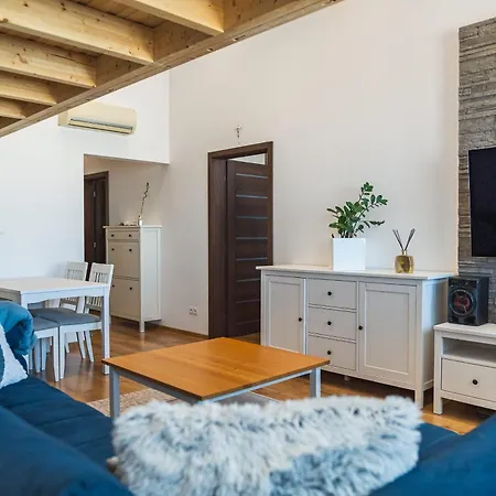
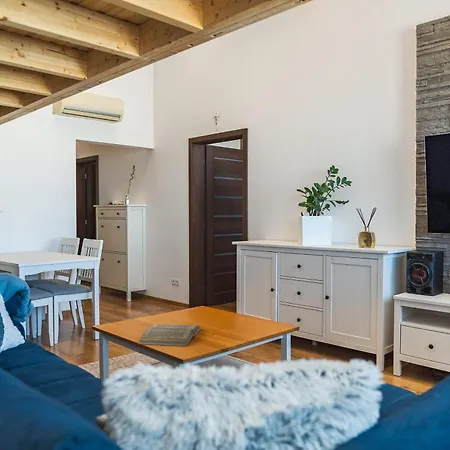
+ book (171, 331)
